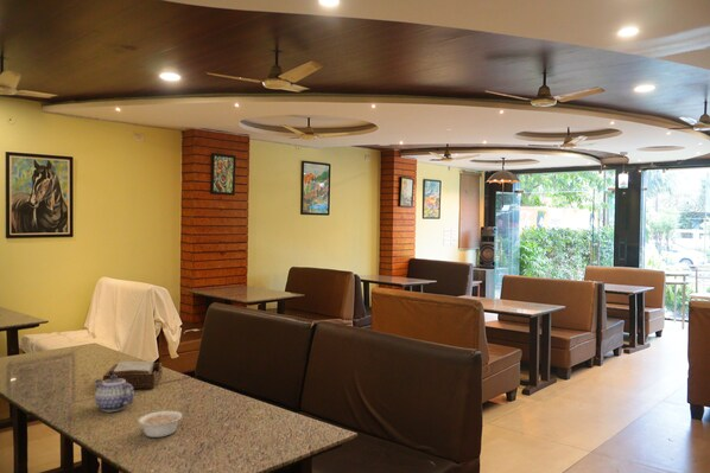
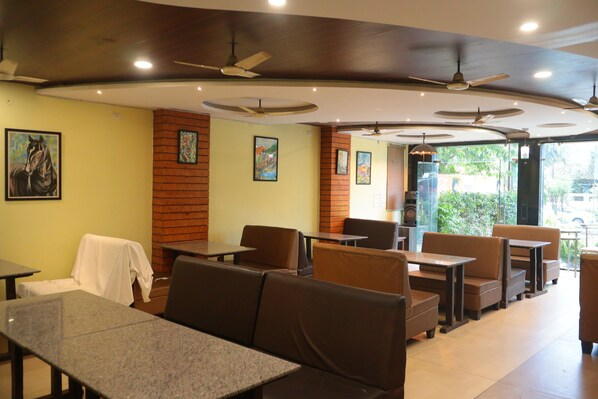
- legume (161, 422)
- teapot (113, 391)
- napkin holder (133, 373)
